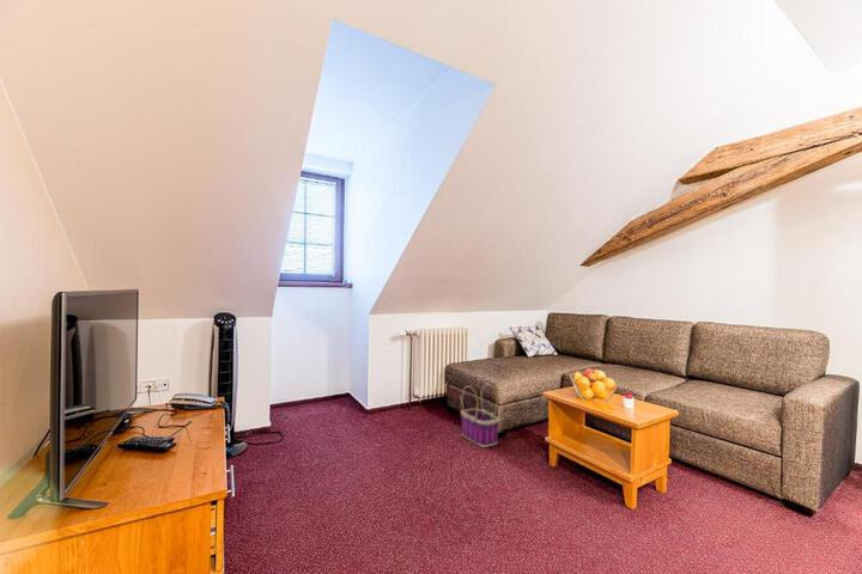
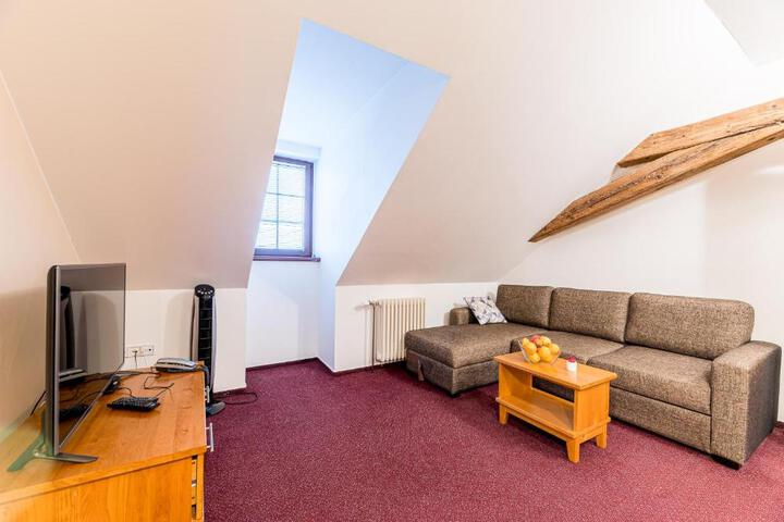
- basket (479, 411)
